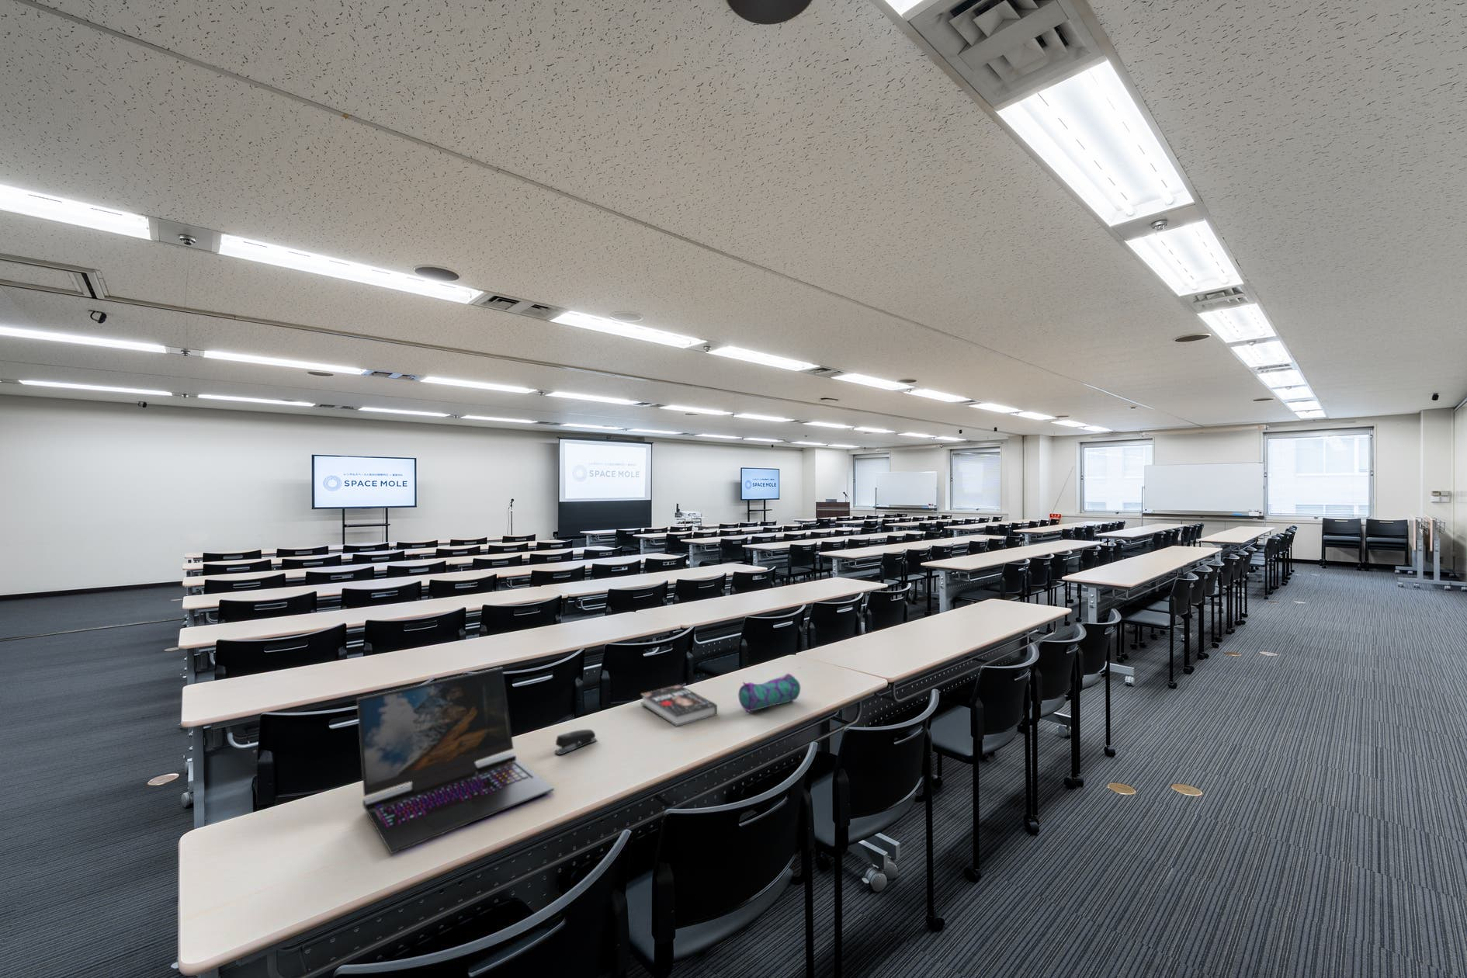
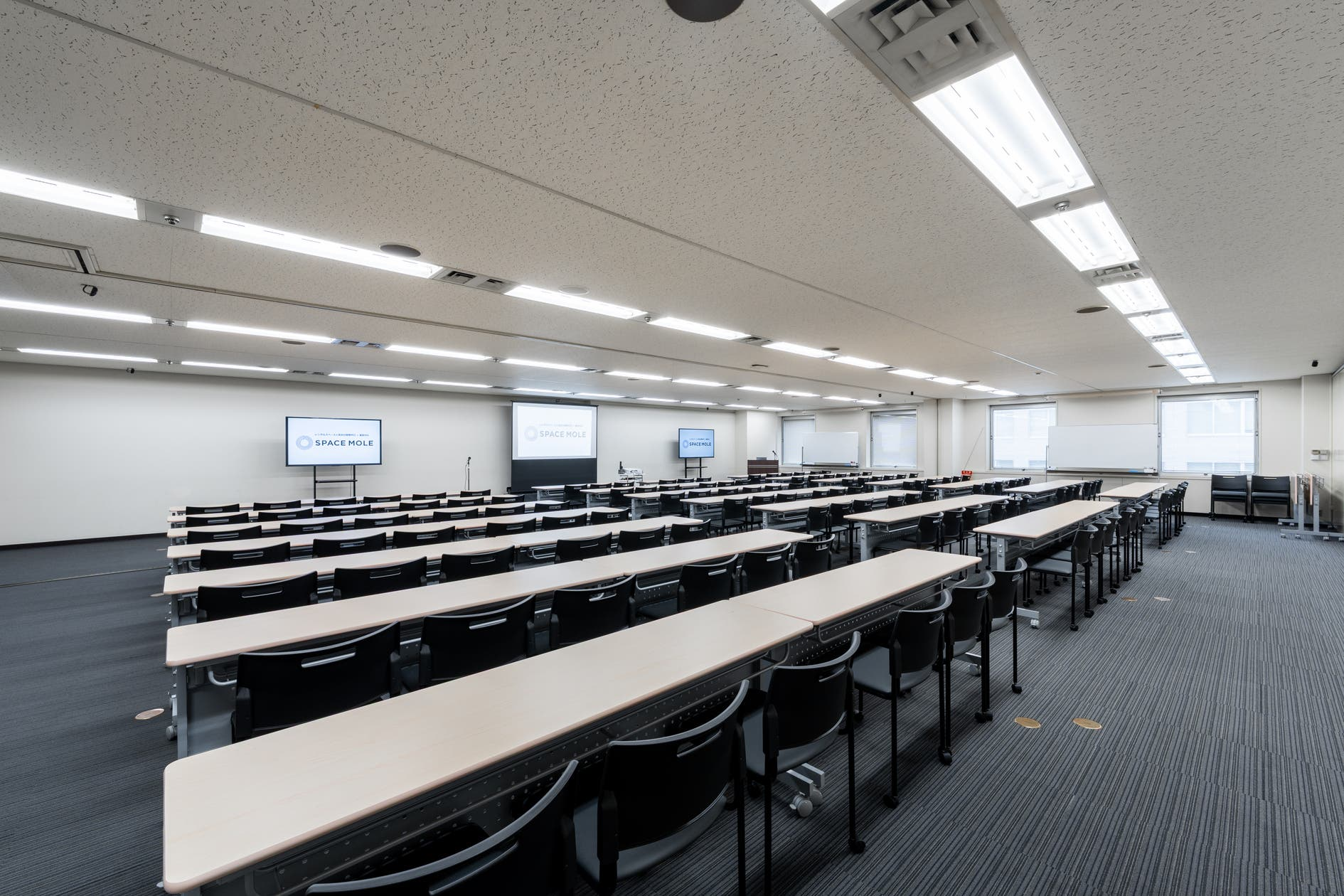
- laptop (455, 747)
- pencil case (770, 691)
- stapler (576, 738)
- book (678, 704)
